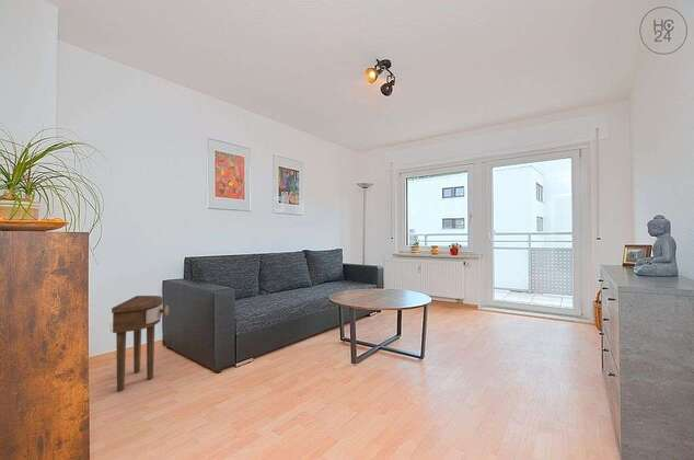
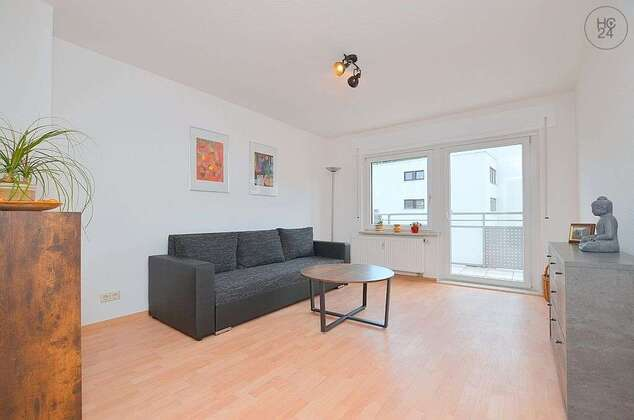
- side table (134, 340)
